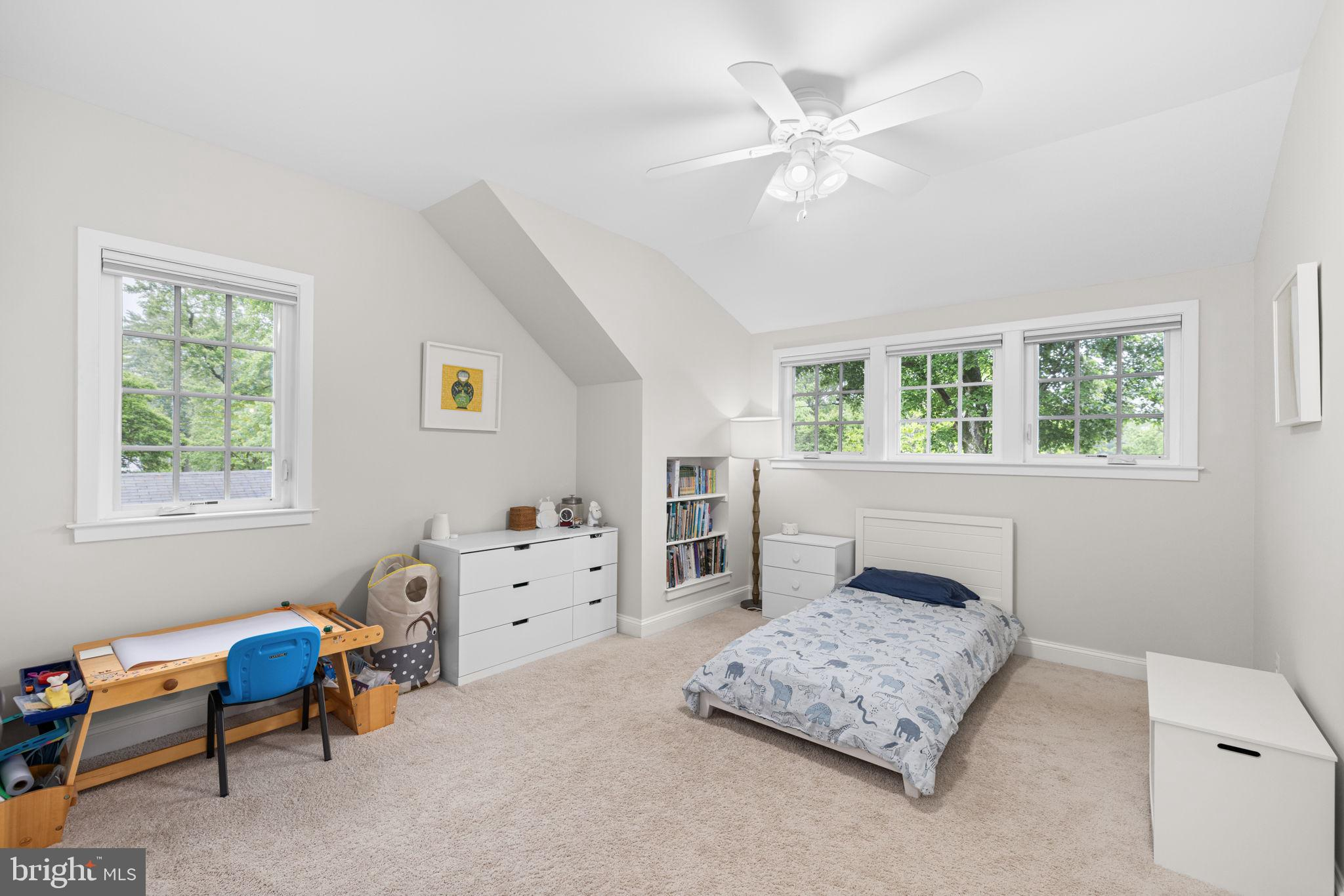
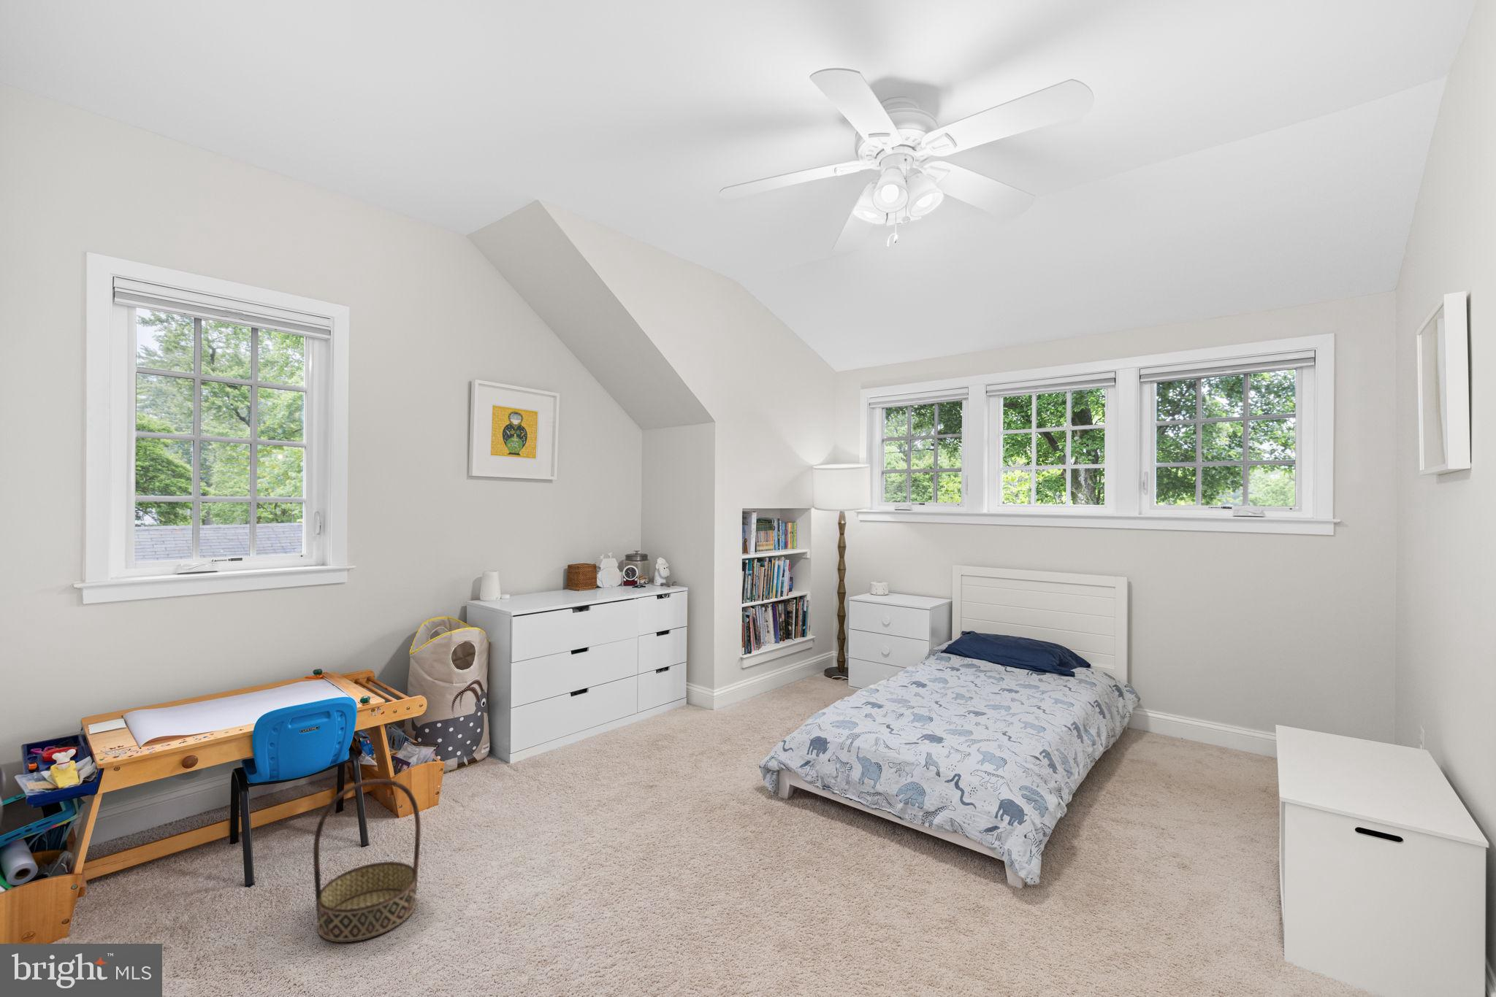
+ basket (371, 863)
